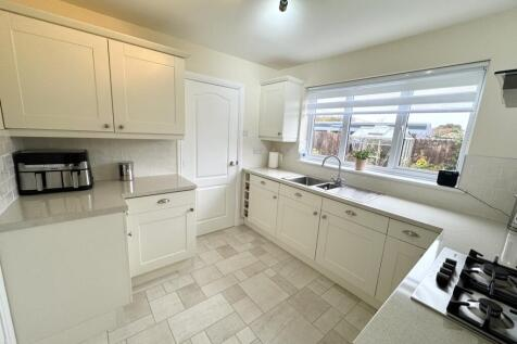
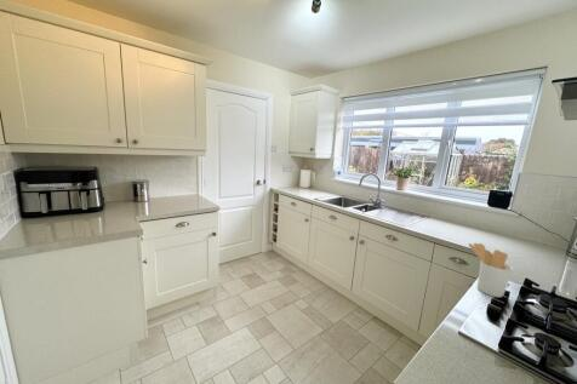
+ utensil holder (487, 268)
